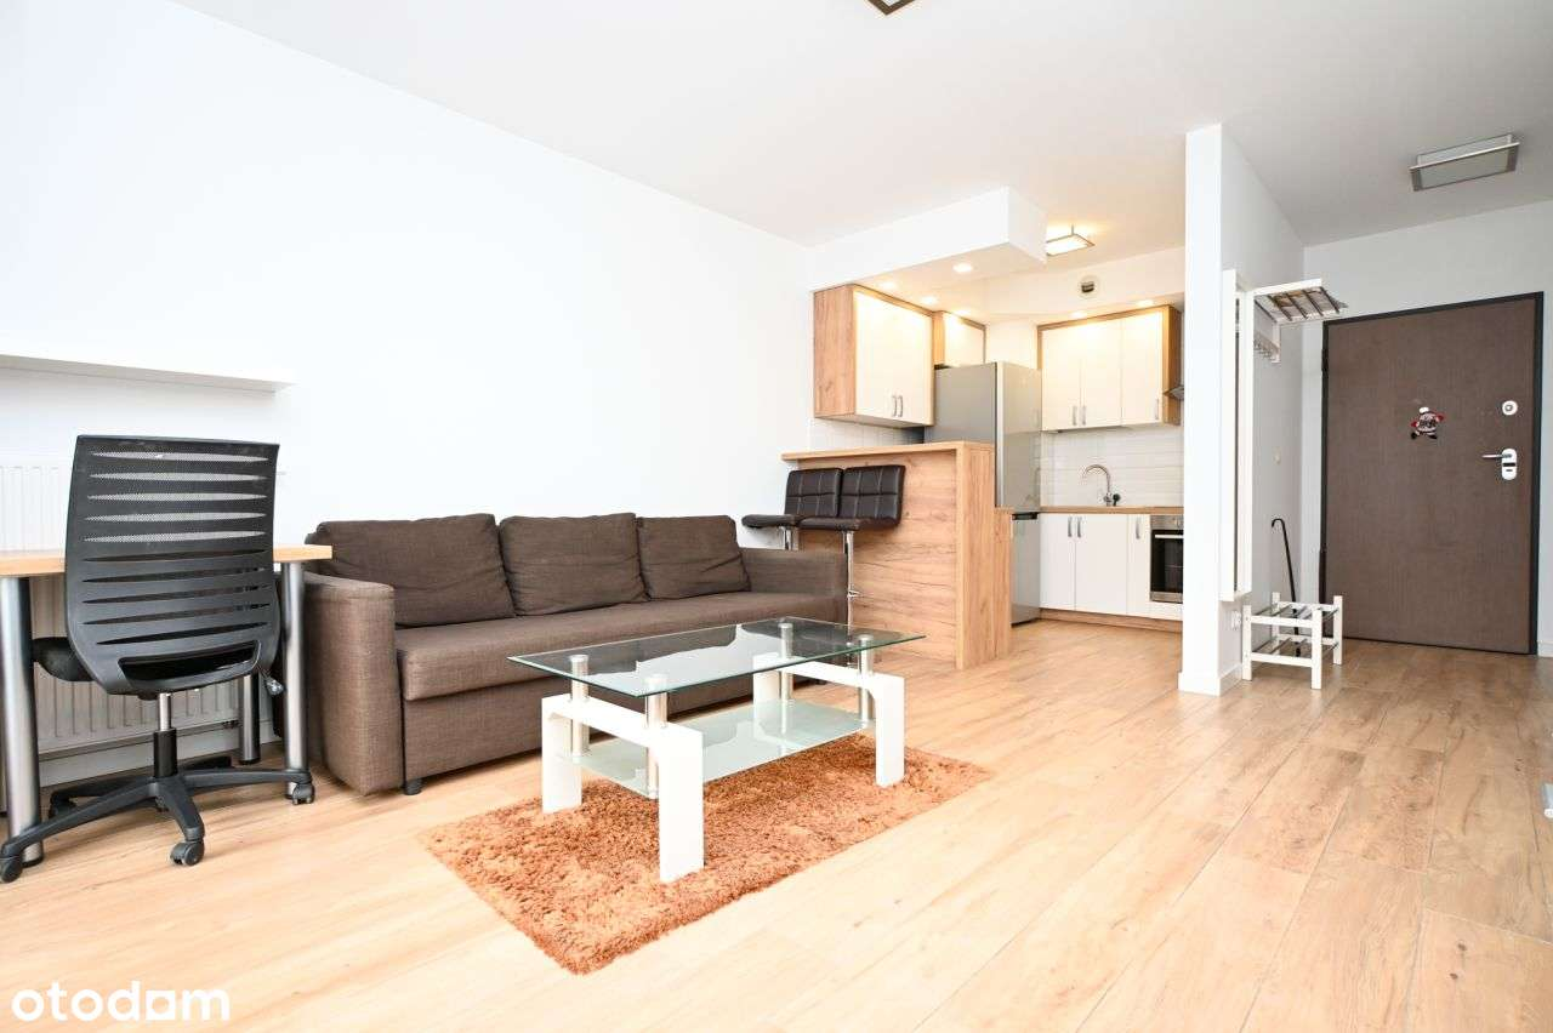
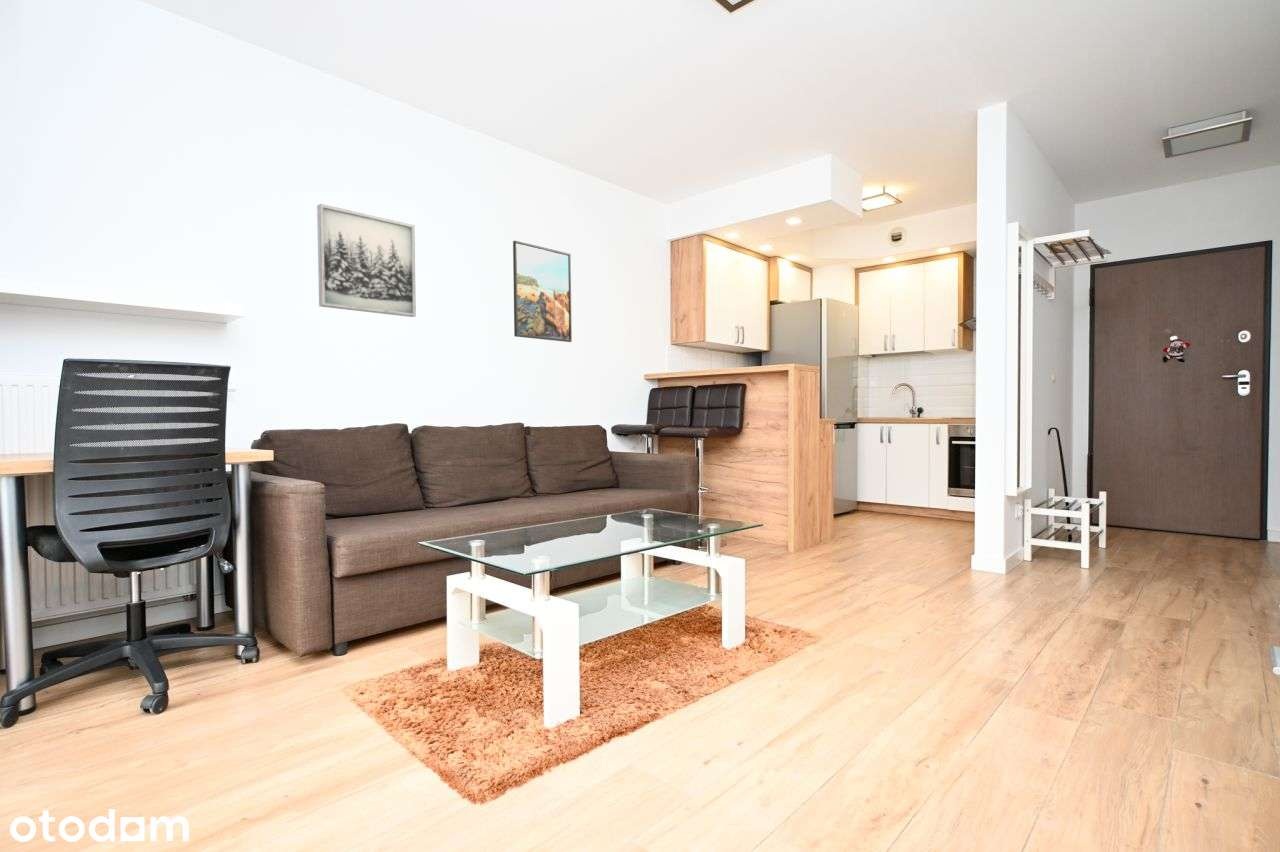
+ wall art (369, 263)
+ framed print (543, 293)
